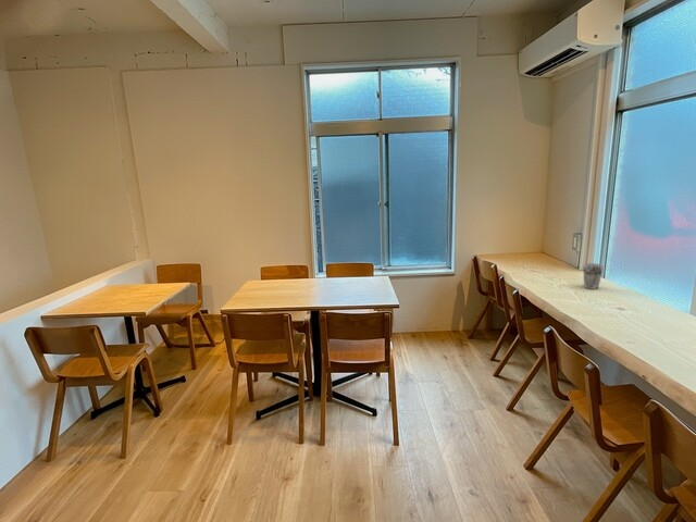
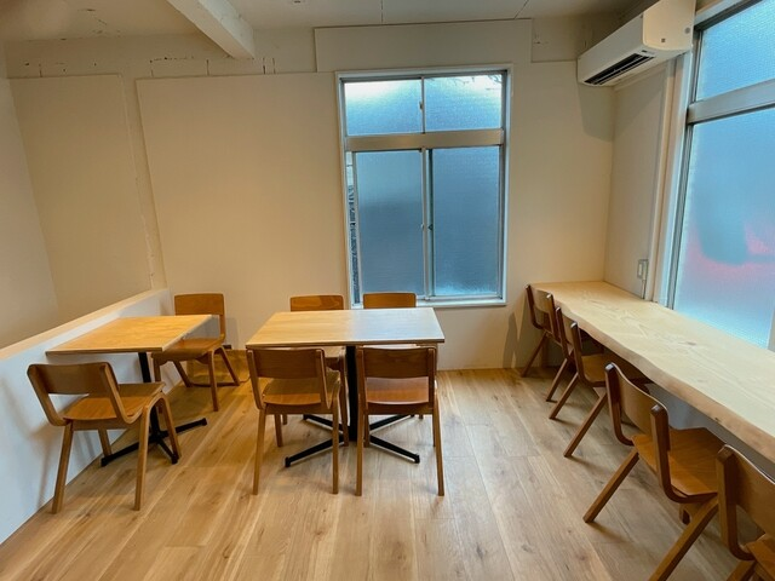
- cup (592, 276)
